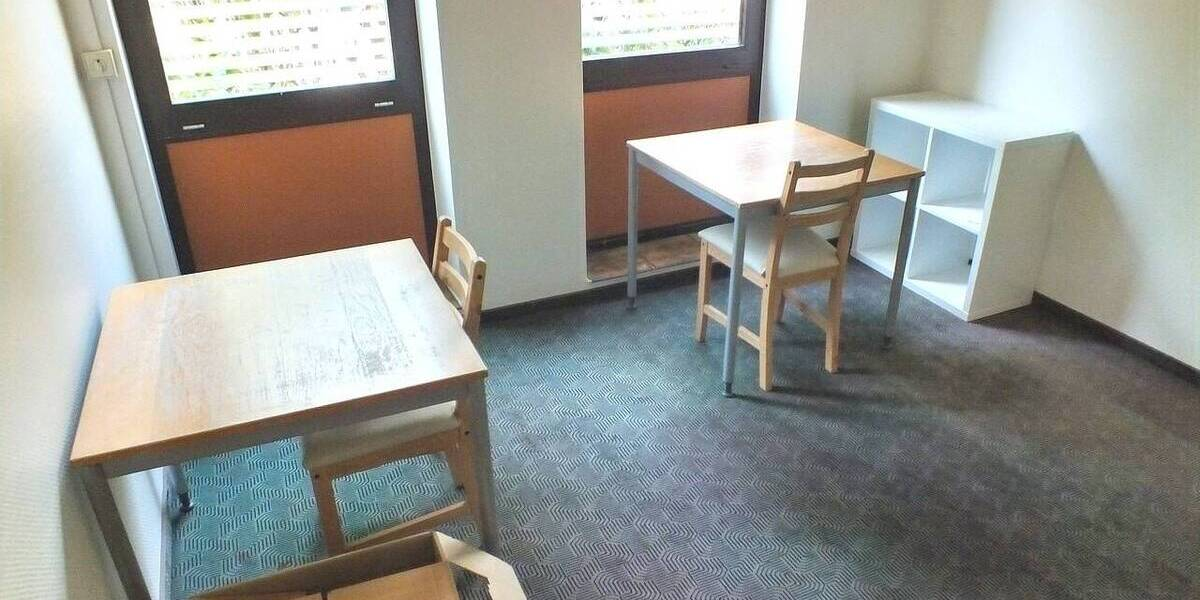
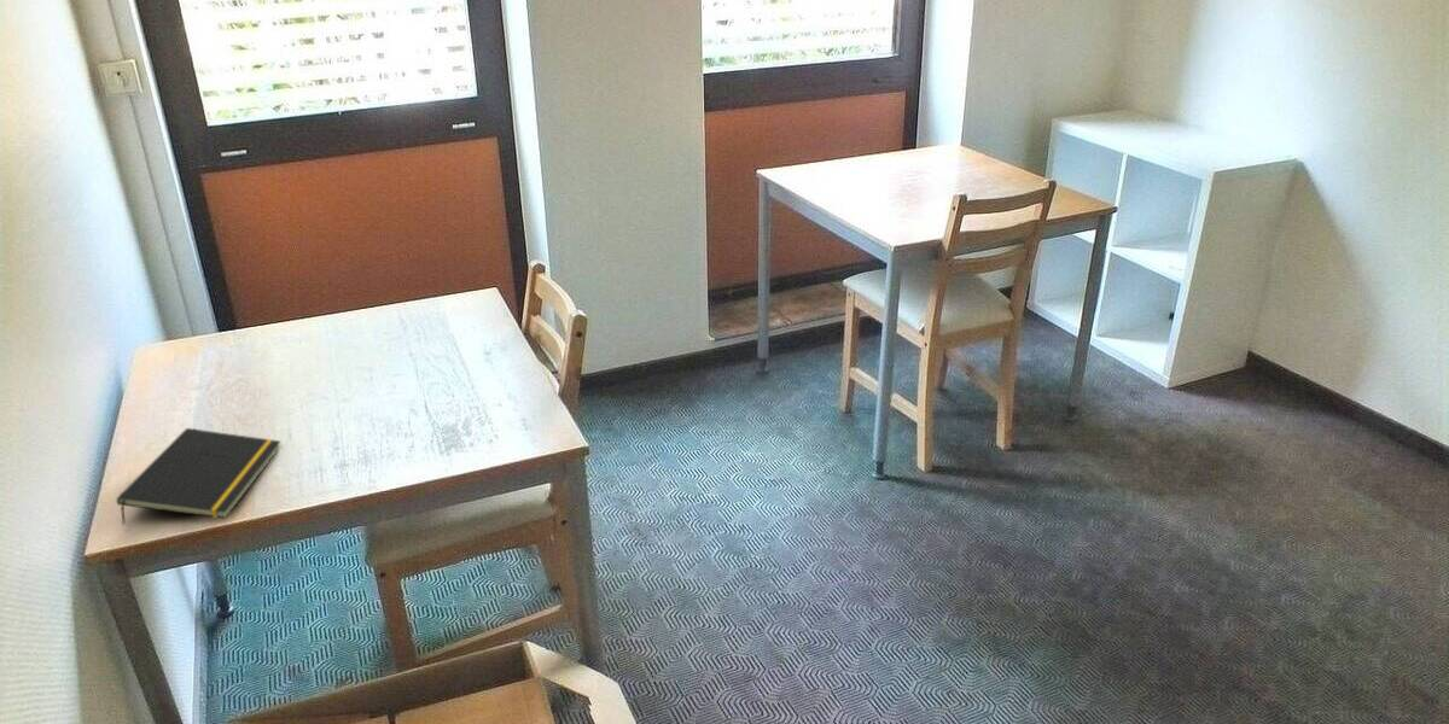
+ notepad (204, 471)
